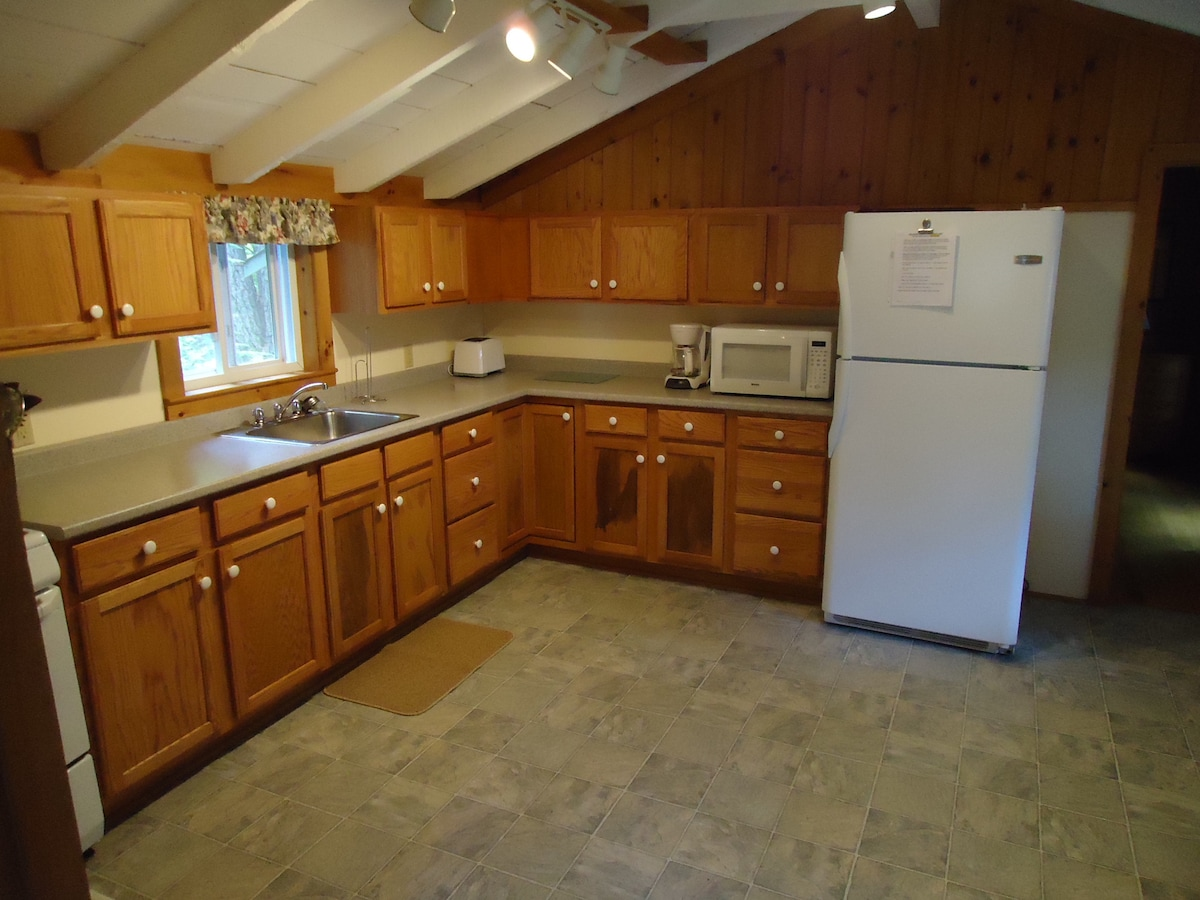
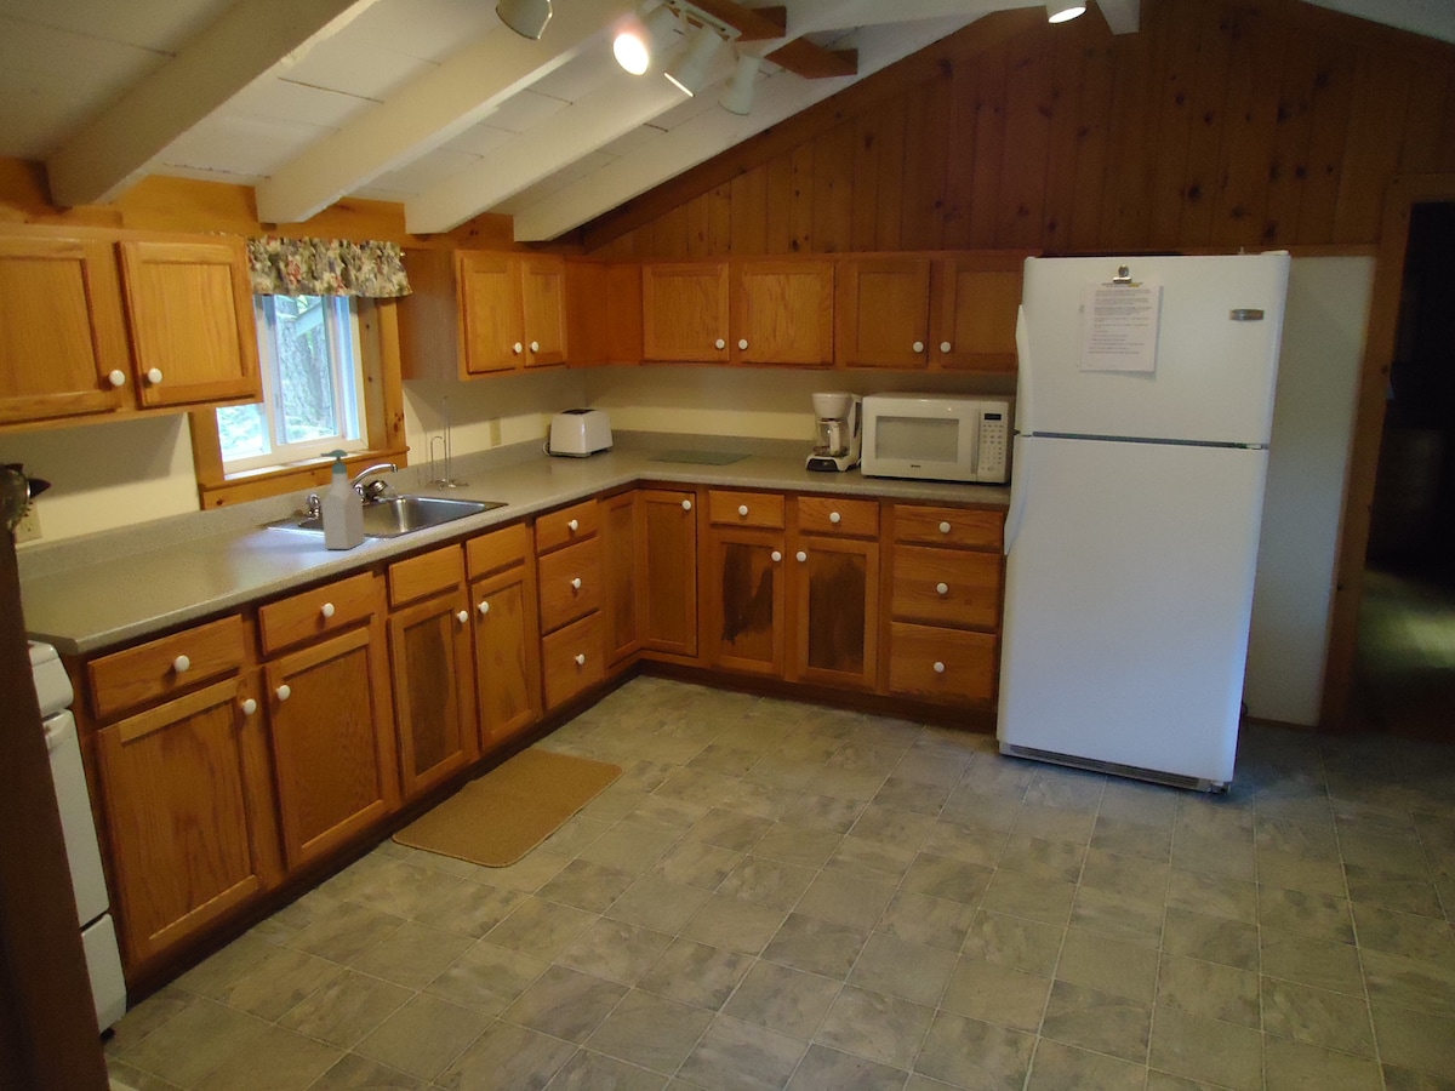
+ soap bottle (338, 497)
